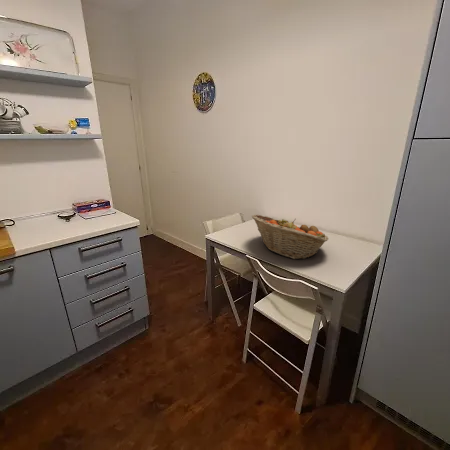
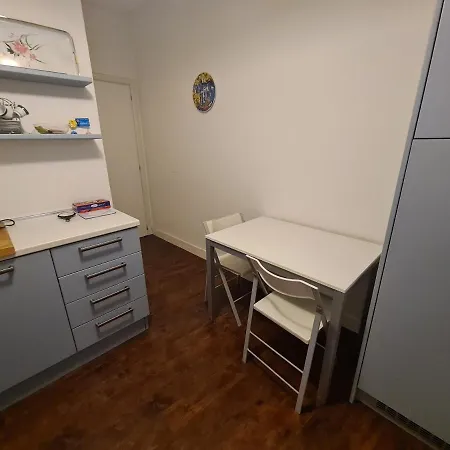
- fruit basket (287, 232)
